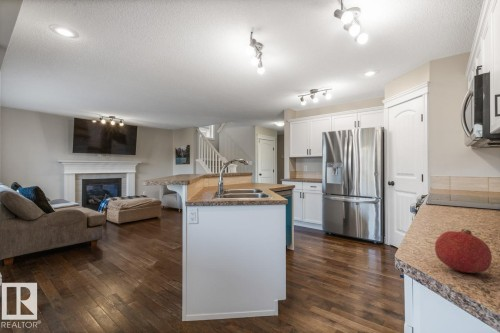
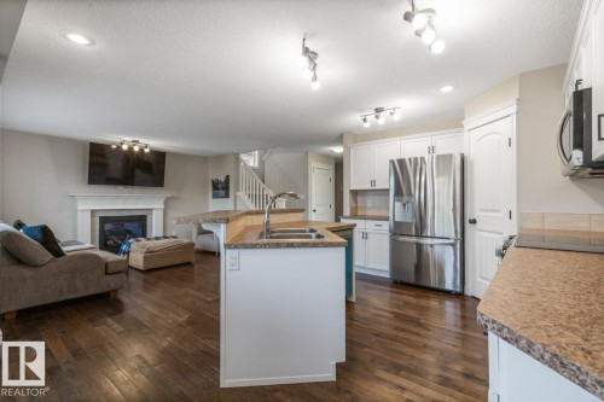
- fruit (461, 249)
